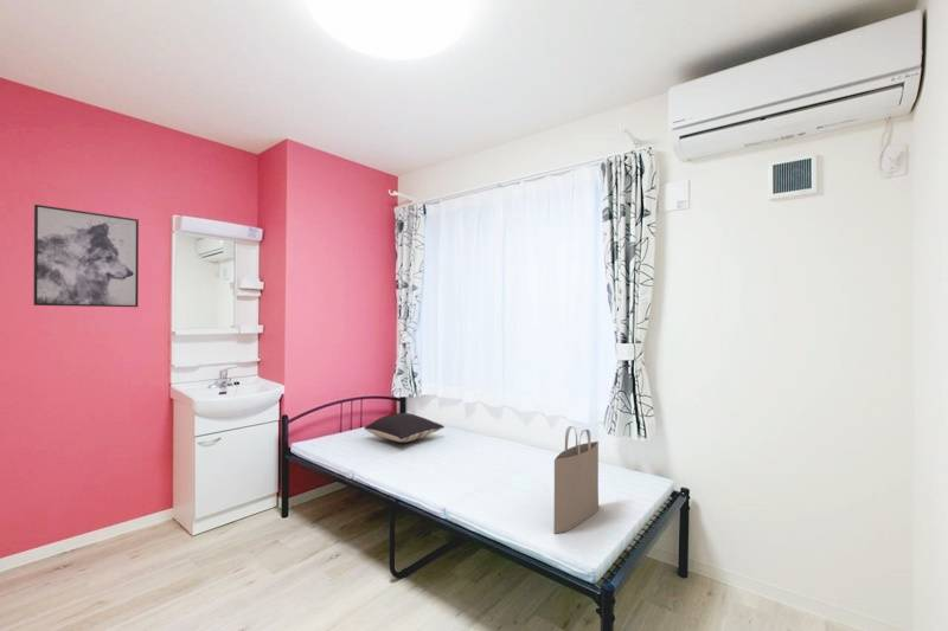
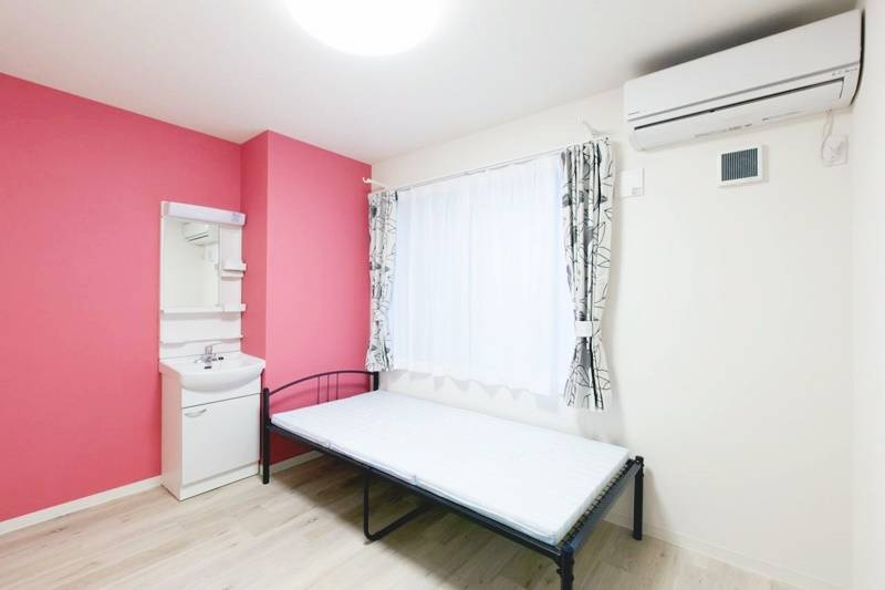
- wall art (89, 259)
- pillow (404, 427)
- tote bag (577, 472)
